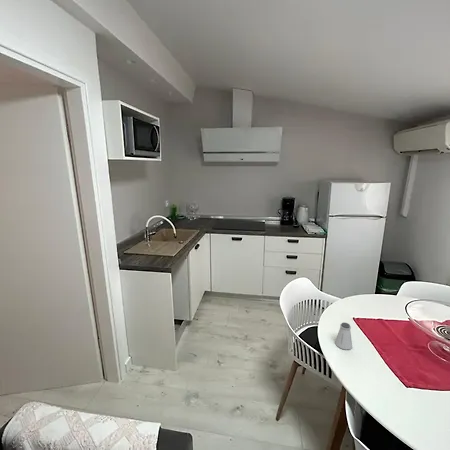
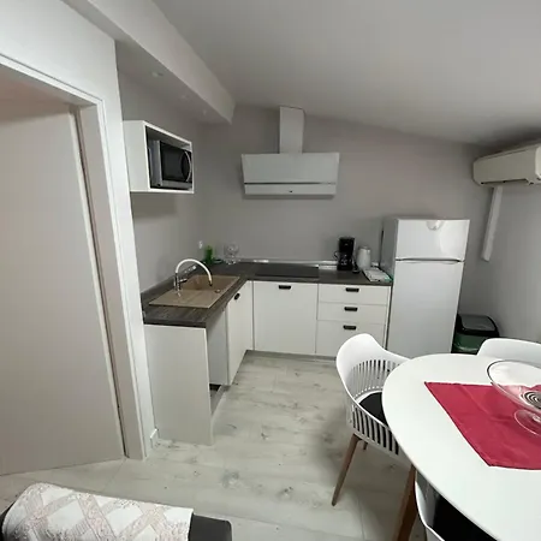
- saltshaker (344, 334)
